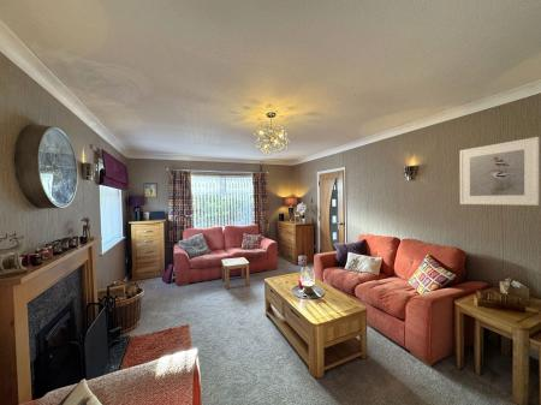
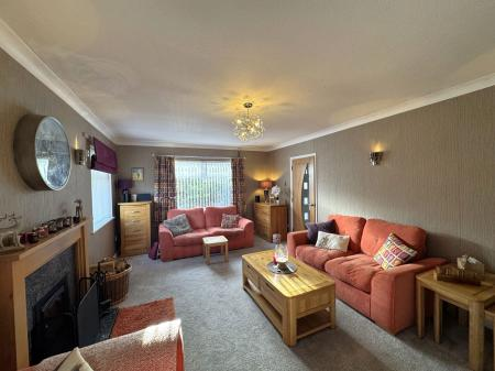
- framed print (494, 174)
